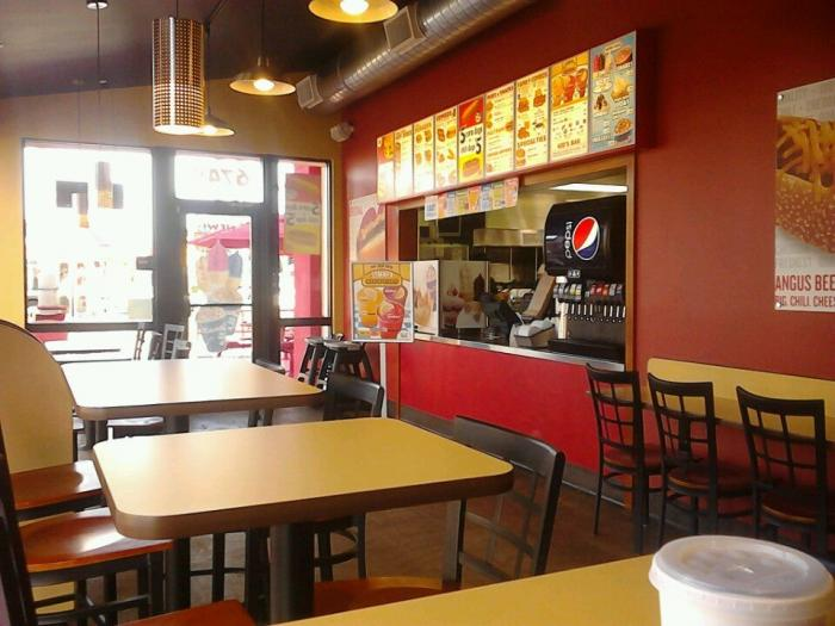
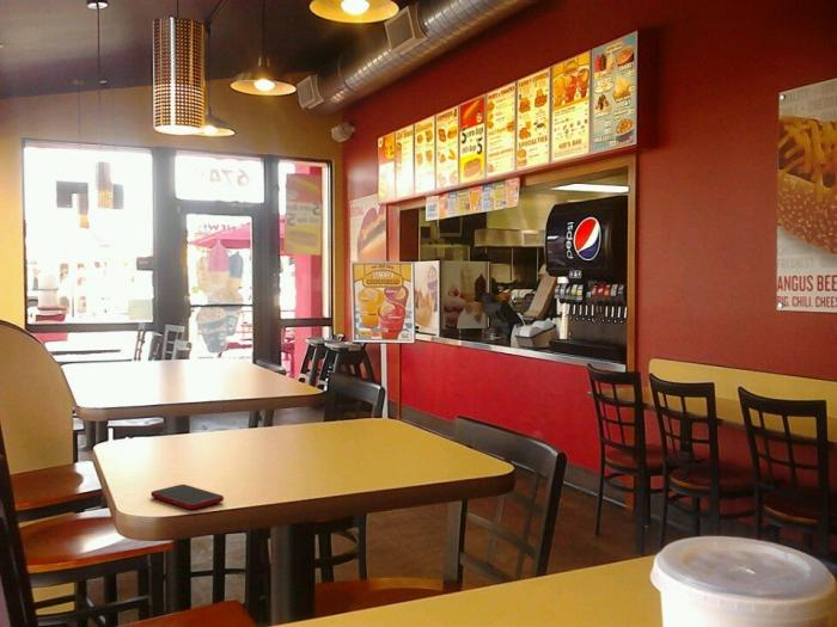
+ cell phone (187, 496)
